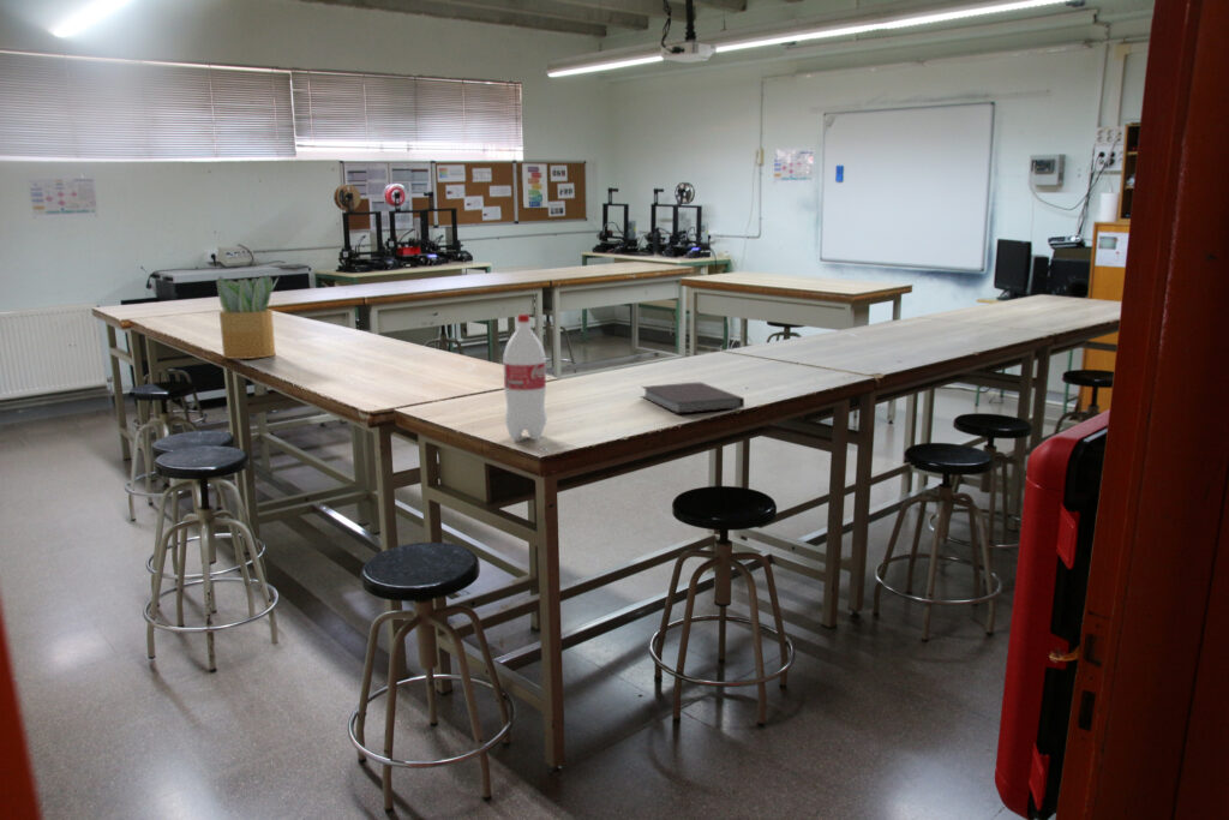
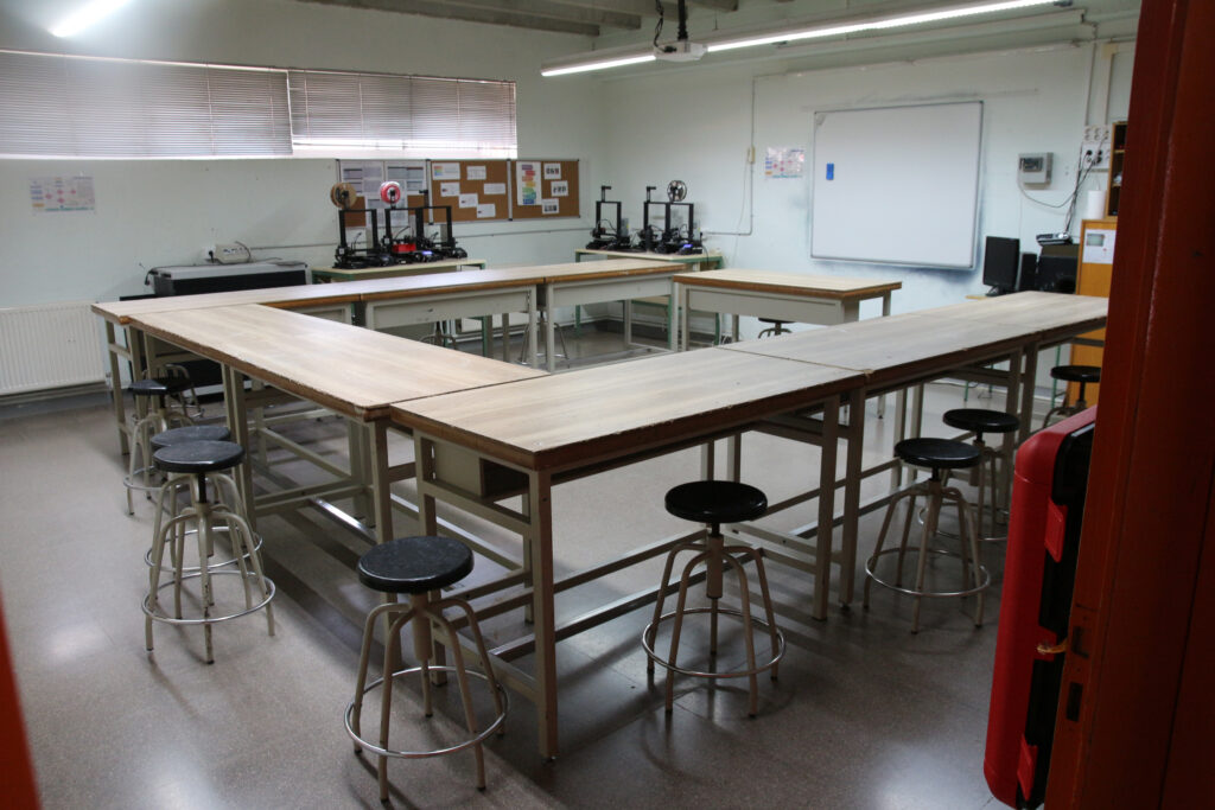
- notebook (690, 396)
- bottle (524, 376)
- potted plant (250, 315)
